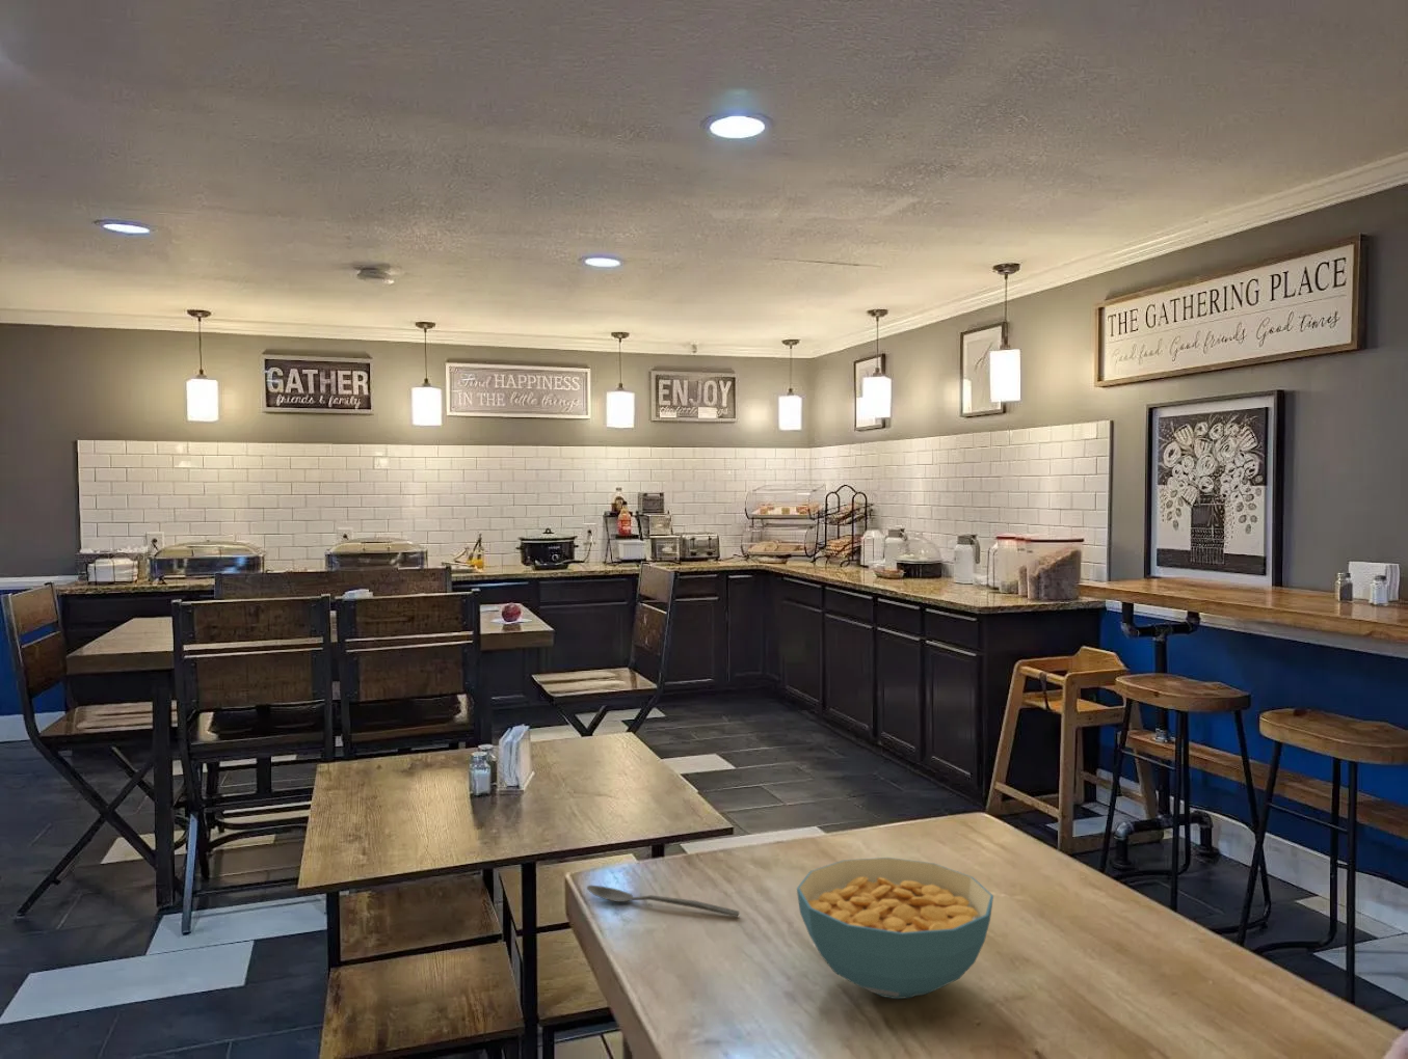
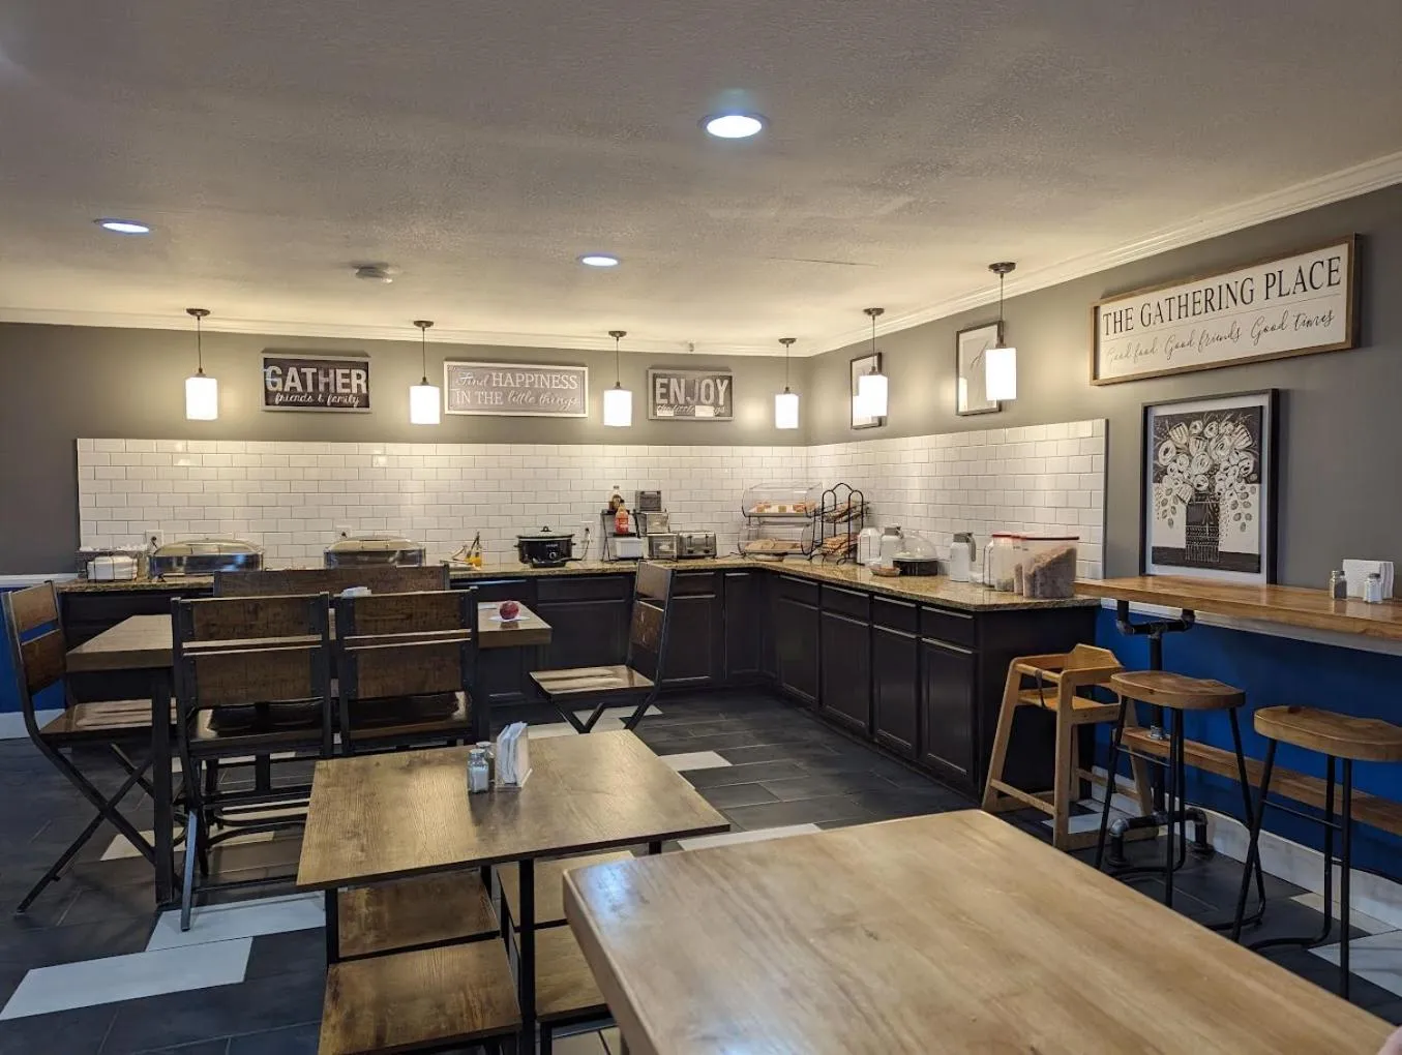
- spoon (661, 900)
- cereal bowl (894, 938)
